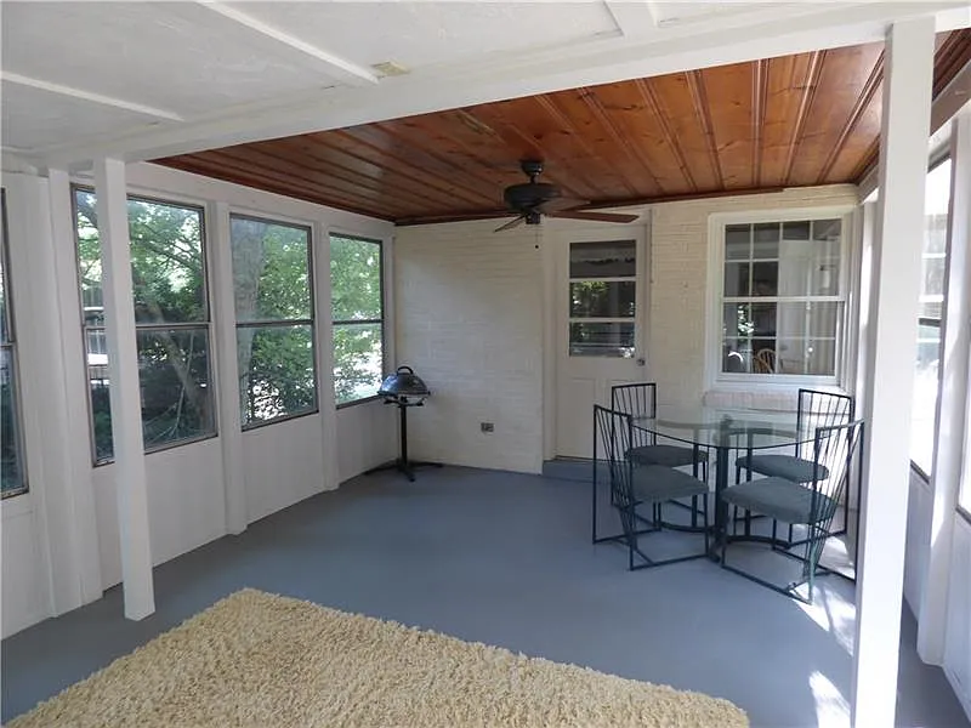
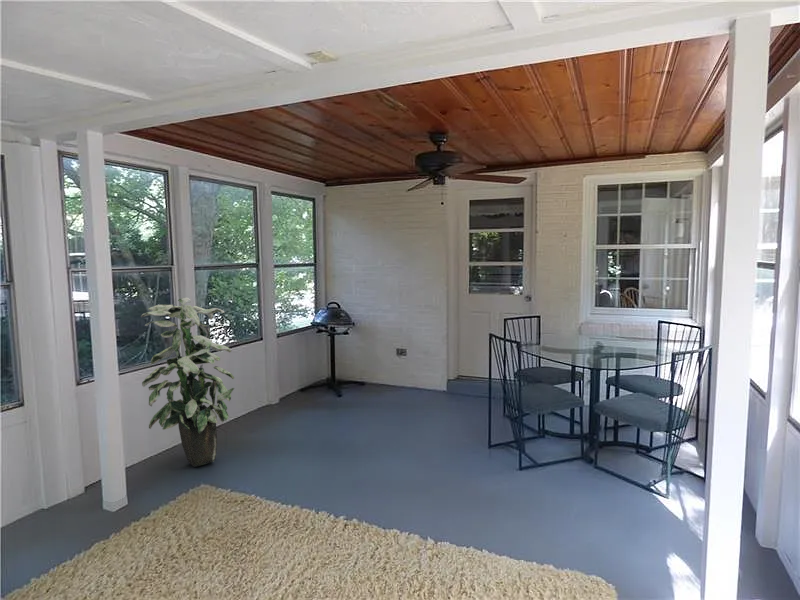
+ indoor plant (189, 381)
